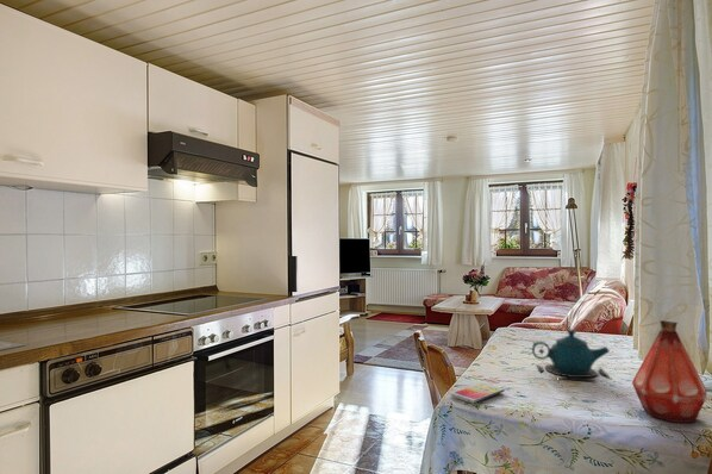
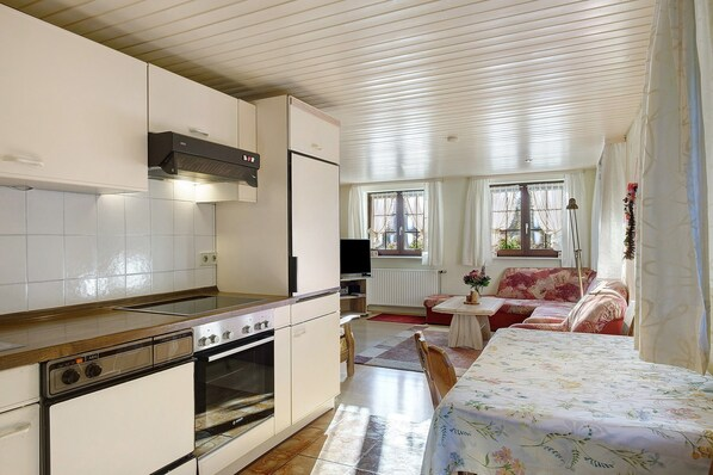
- bottle (667, 367)
- smartphone (477, 392)
- teapot (569, 350)
